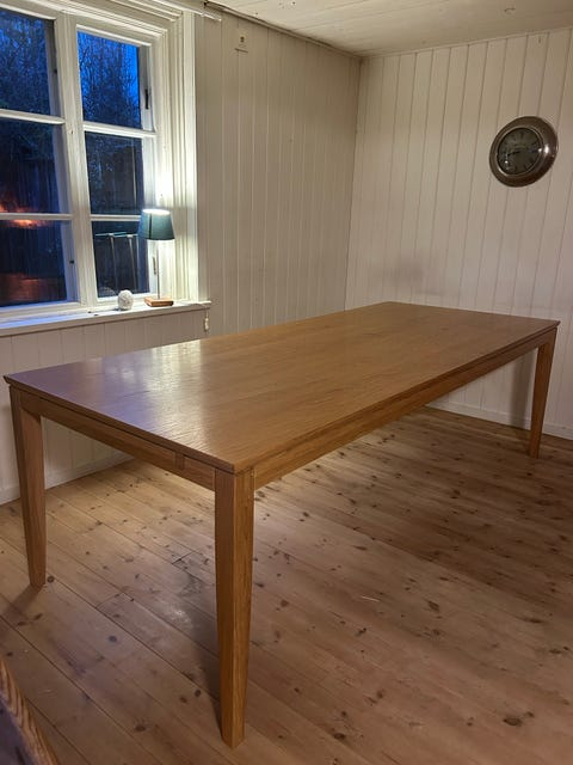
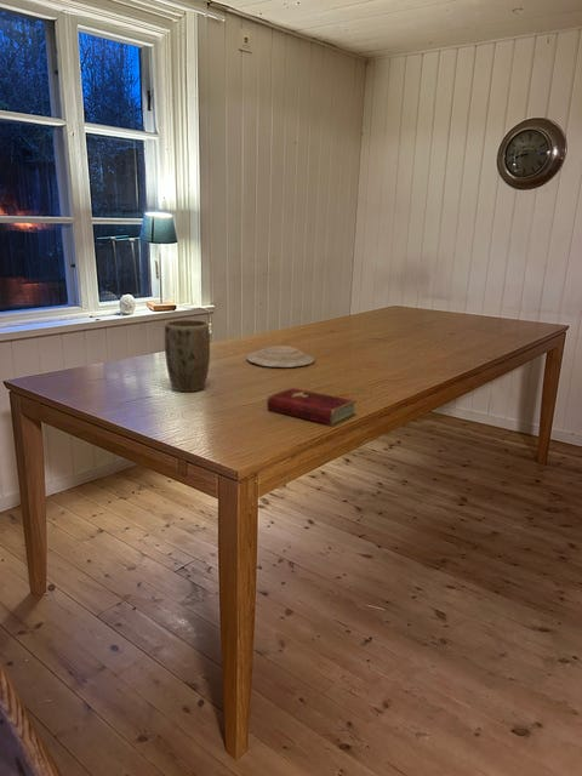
+ plate (280, 354)
+ plant pot (187, 355)
+ hardcover book (310, 405)
